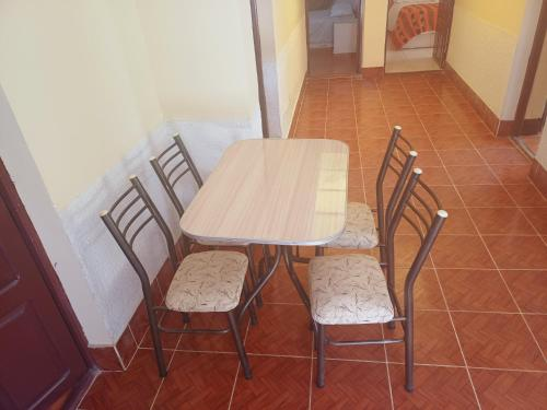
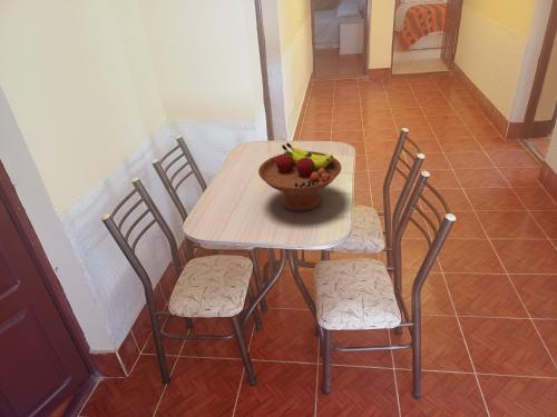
+ fruit bowl (300, 178)
